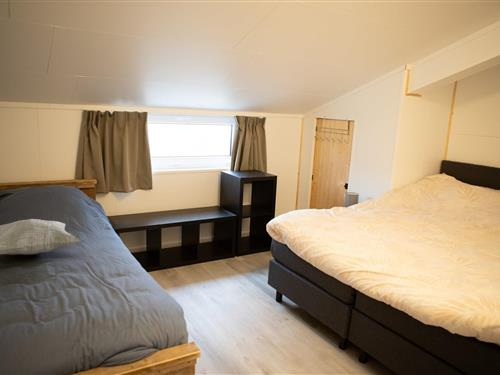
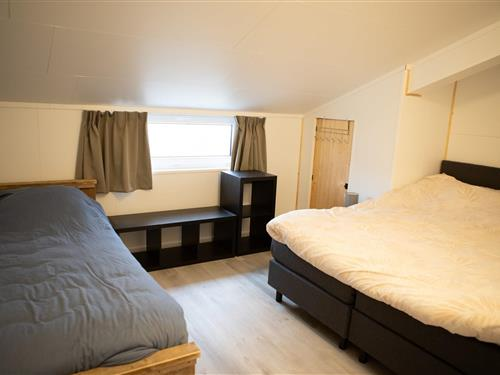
- decorative pillow (31, 236)
